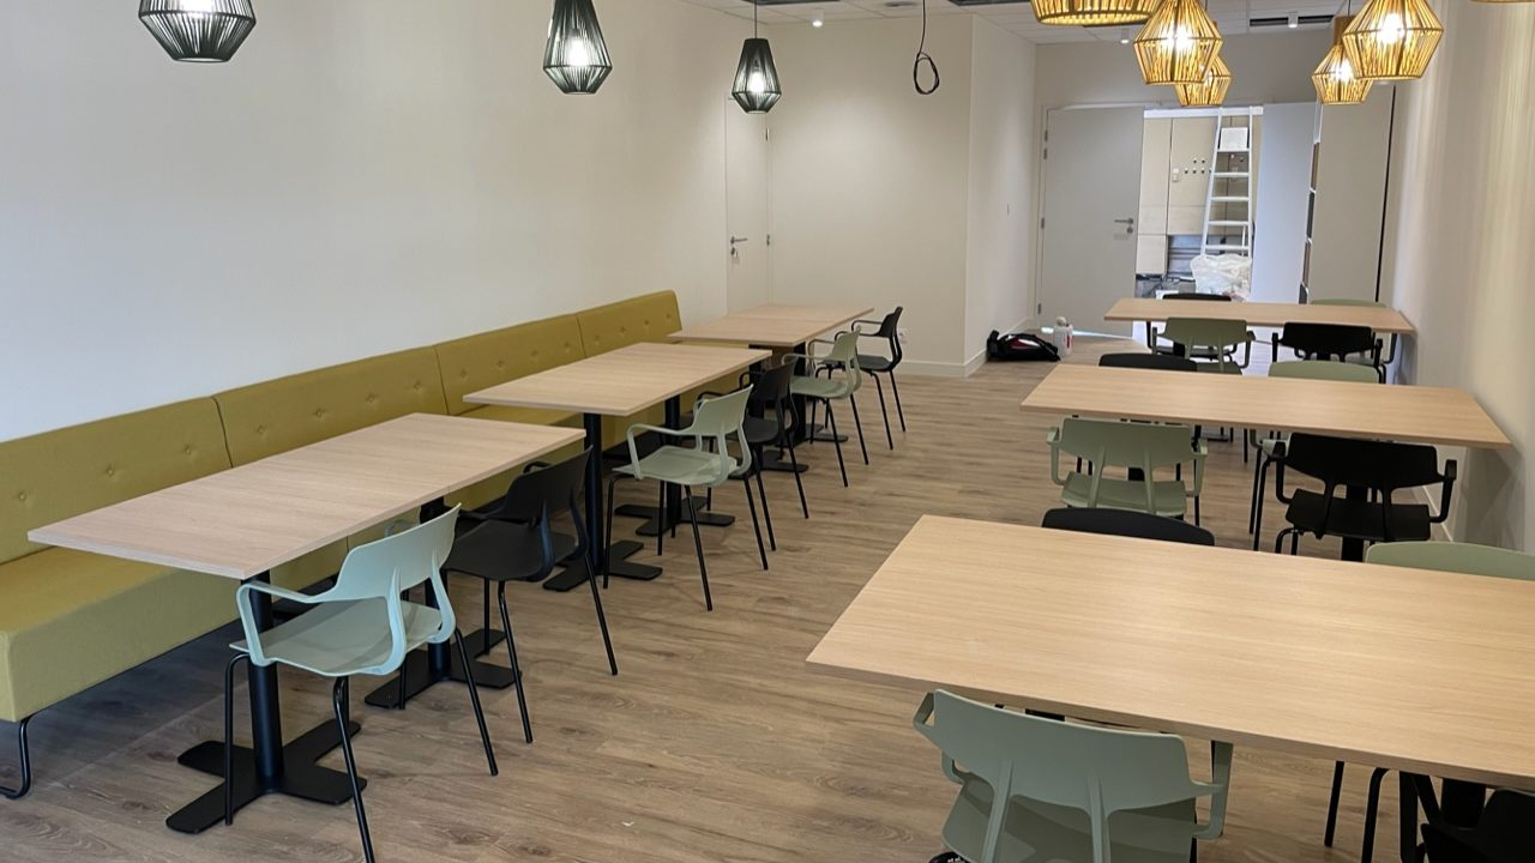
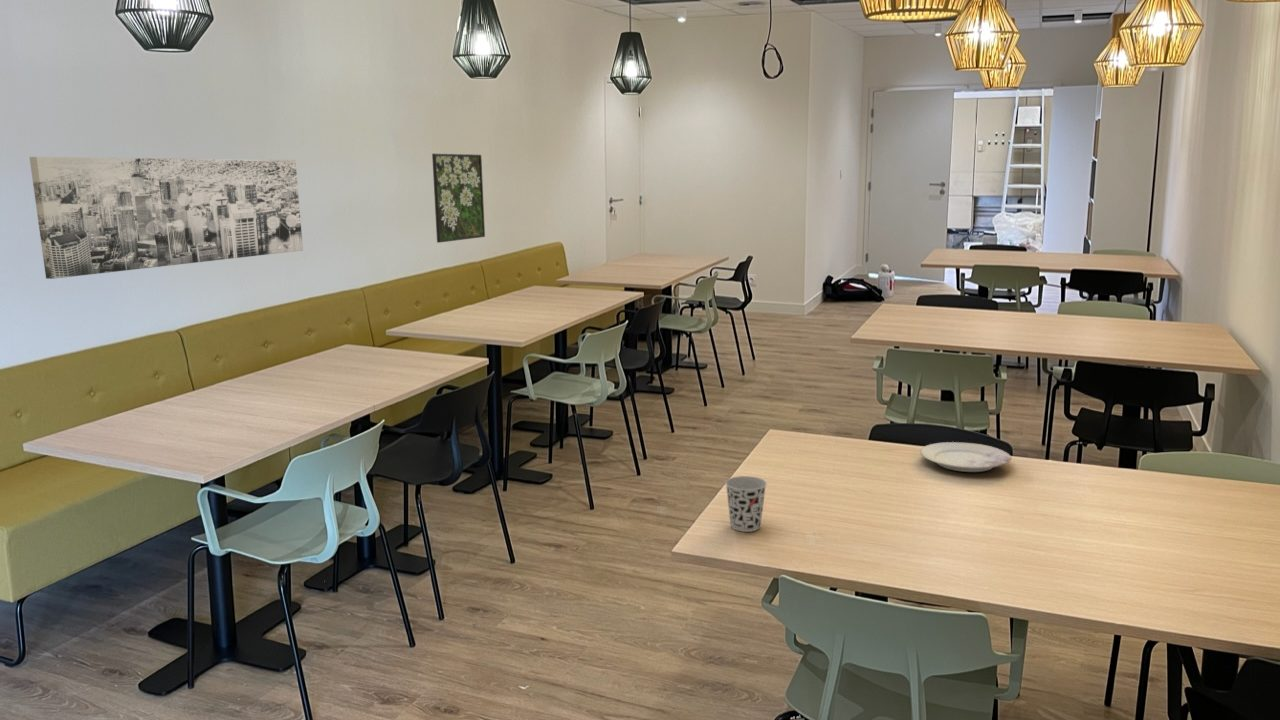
+ plate (964, 458)
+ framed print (459, 197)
+ cup (745, 504)
+ wall art (187, 211)
